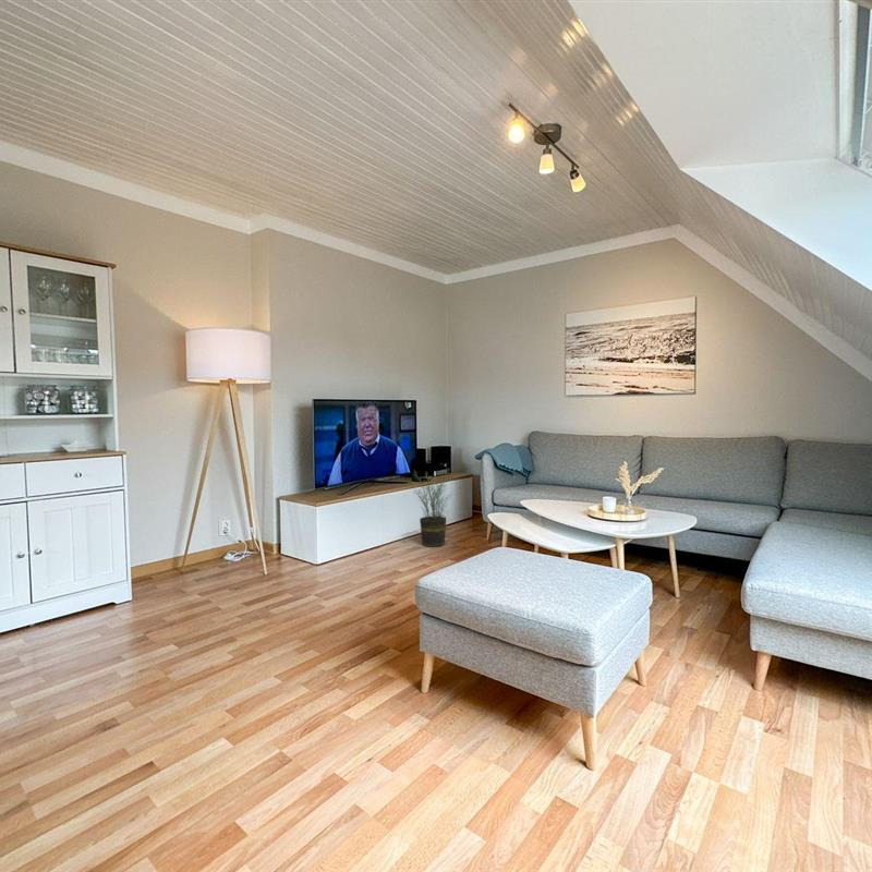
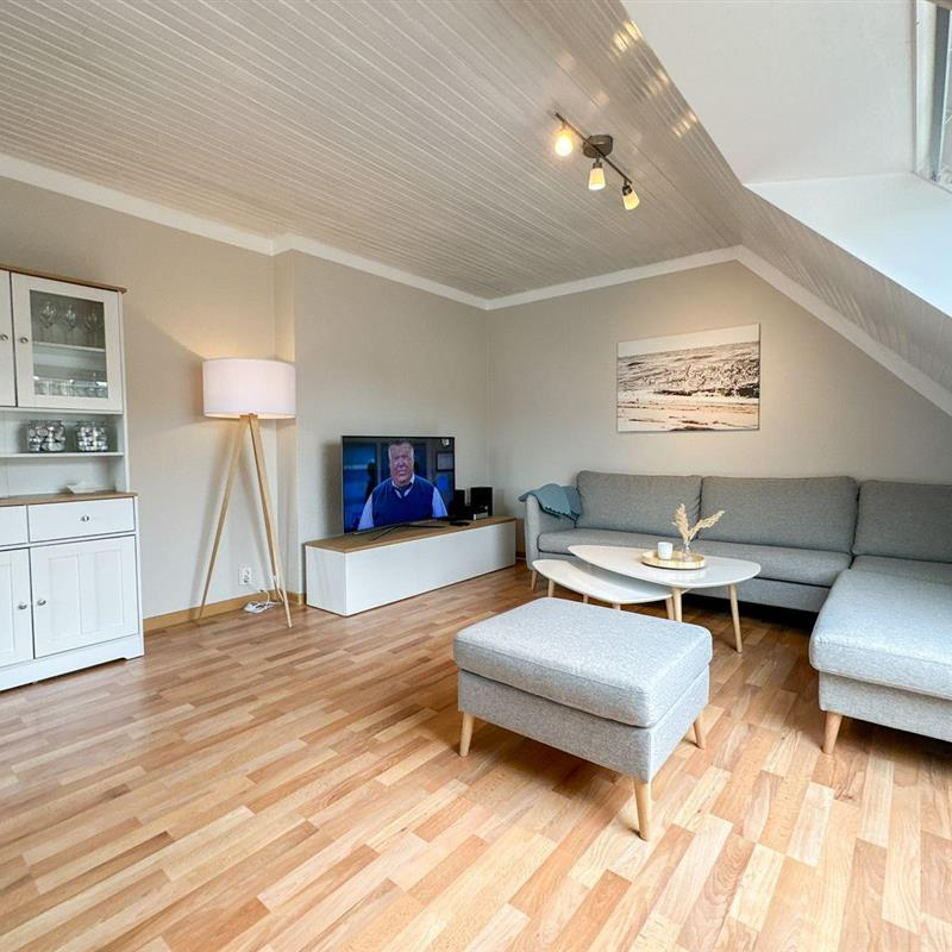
- potted plant (431, 506)
